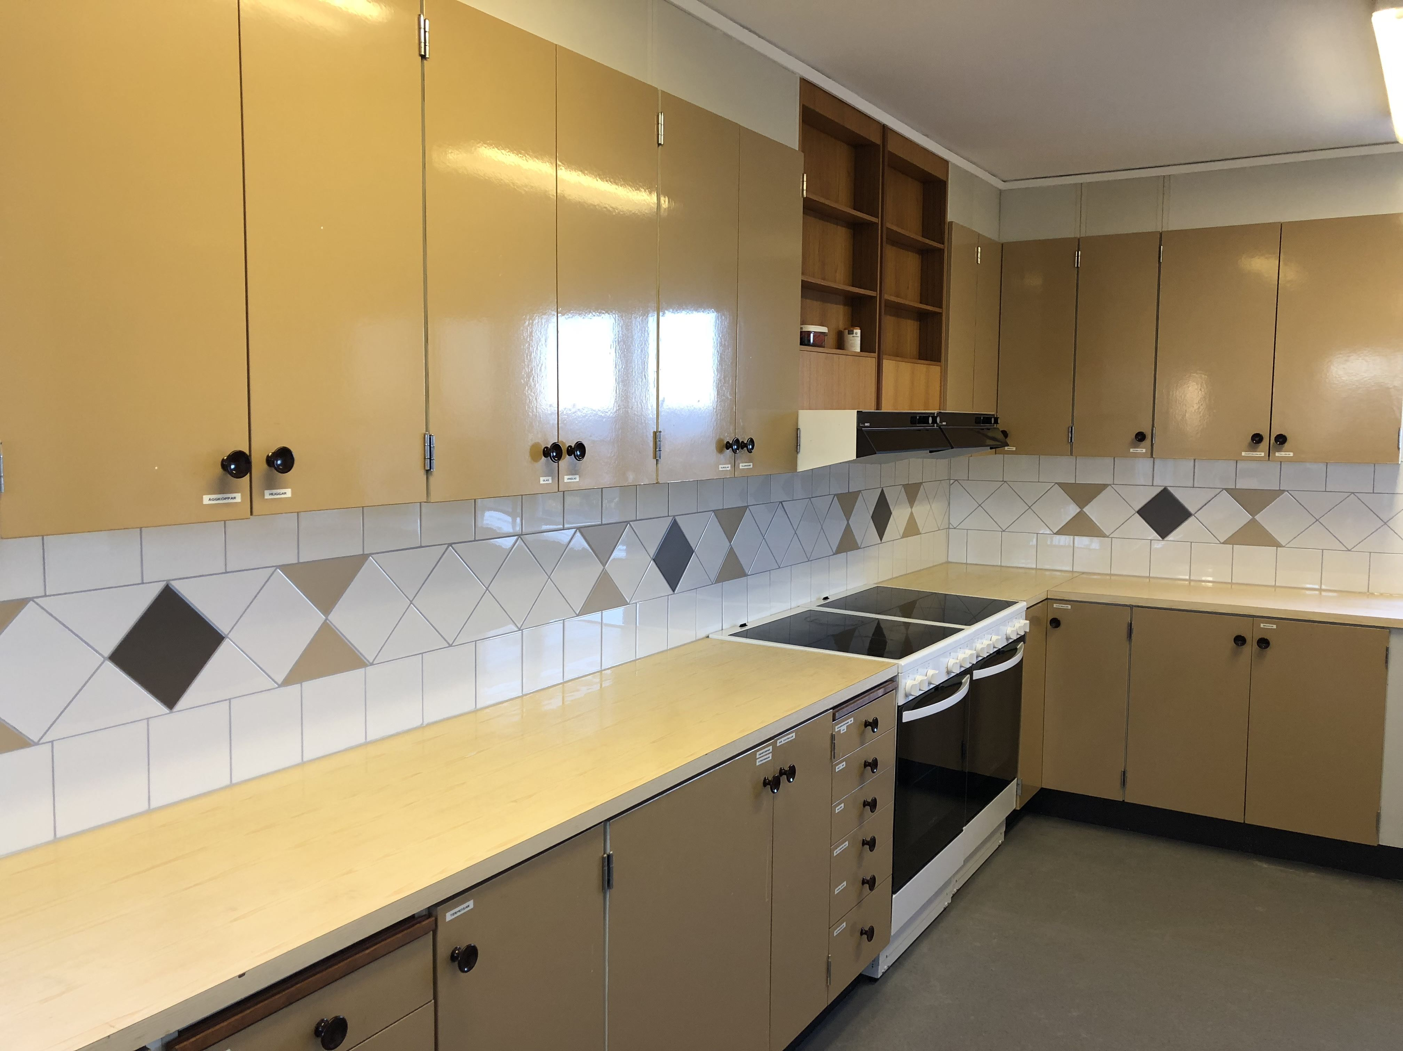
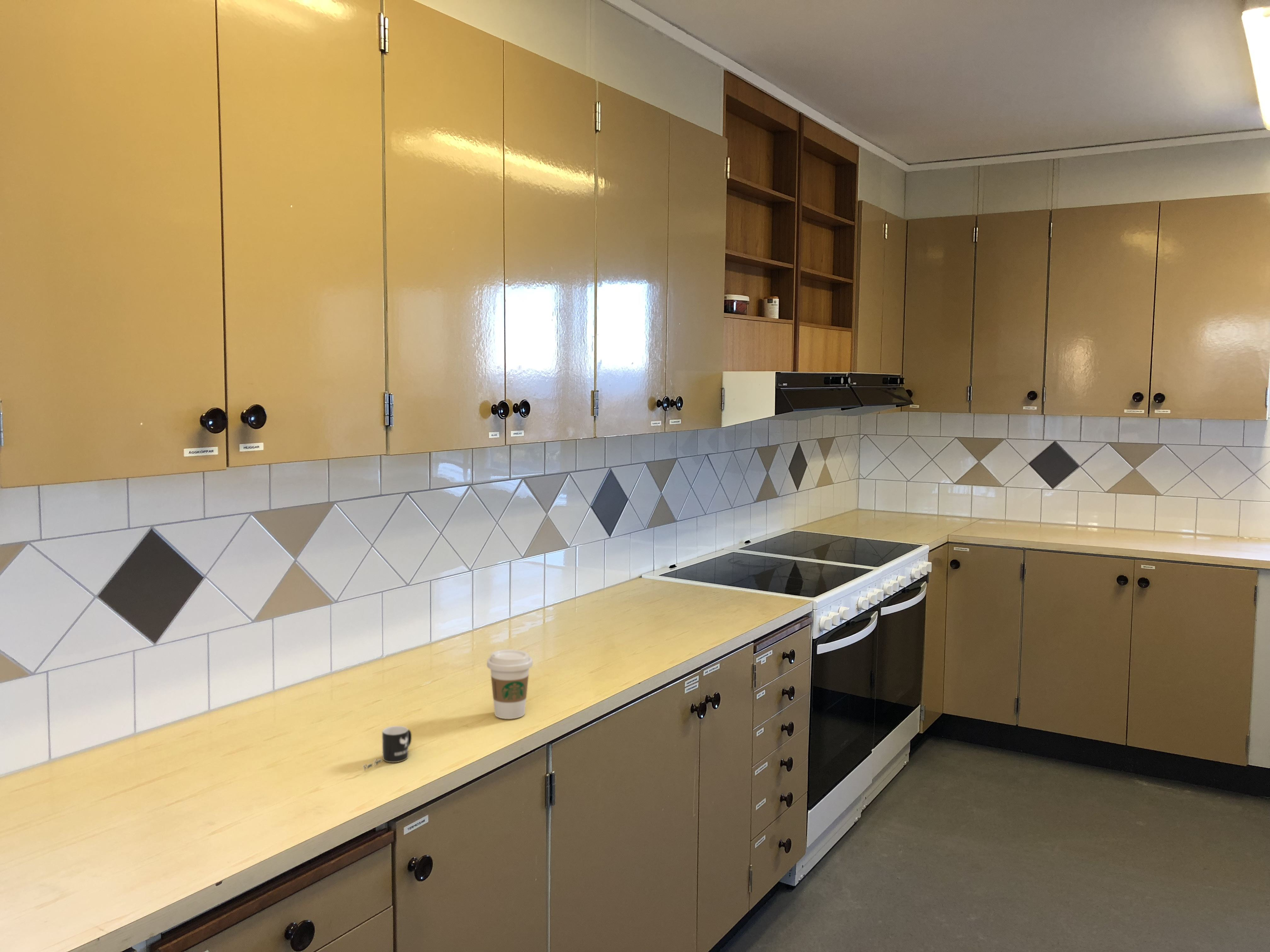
+ coffee cup (510, 684)
+ mug (387, 748)
